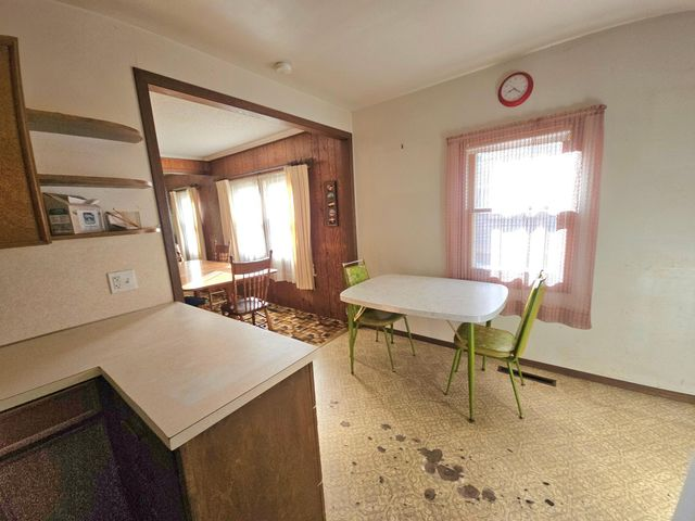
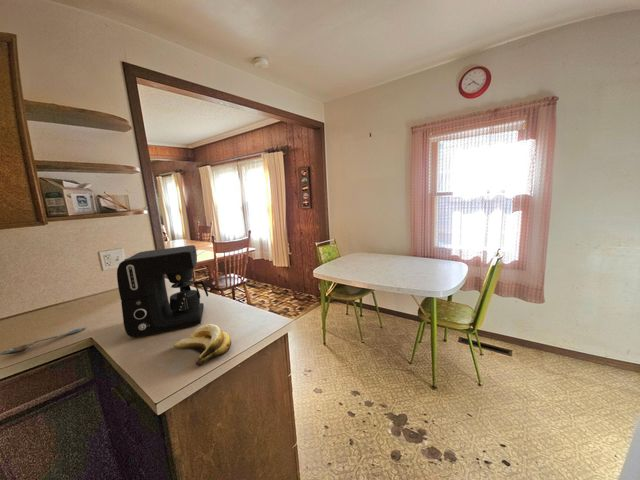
+ spoon (47, 339)
+ coffee maker (171, 286)
+ banana (200, 341)
